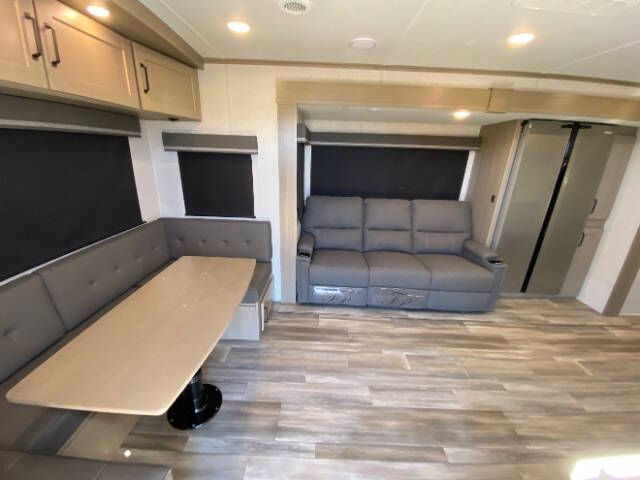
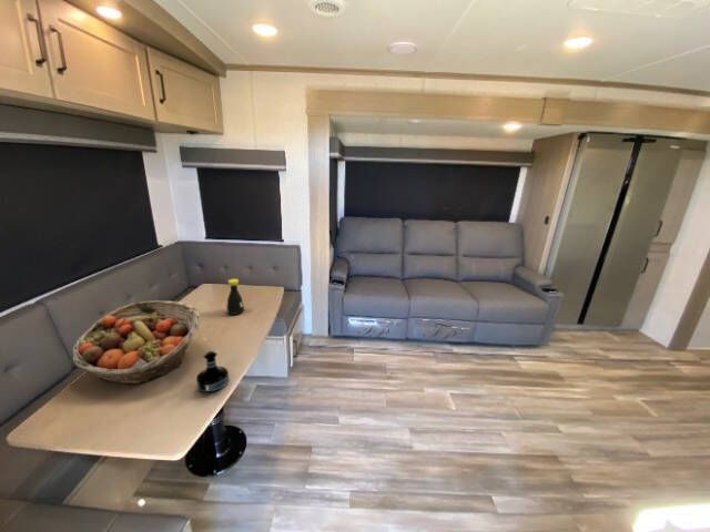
+ tequila bottle (212, 368)
+ fruit basket (142, 339)
+ bottle (234, 296)
